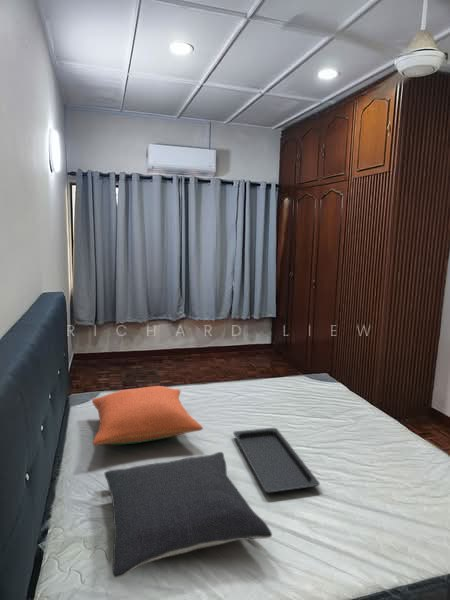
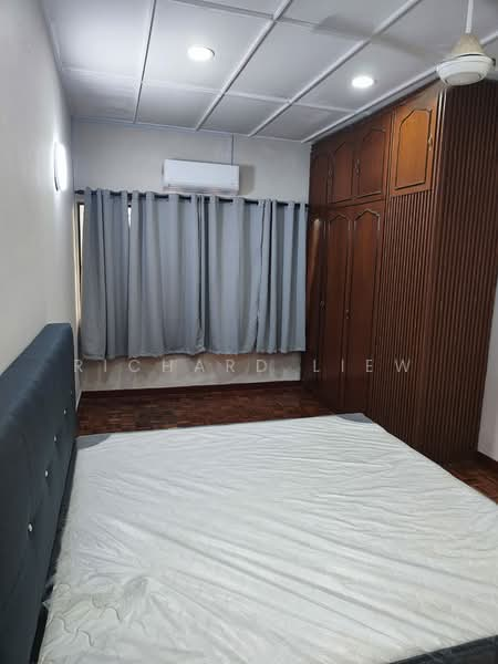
- pillow (143, 413)
- serving tray (271, 457)
- pillow (179, 500)
